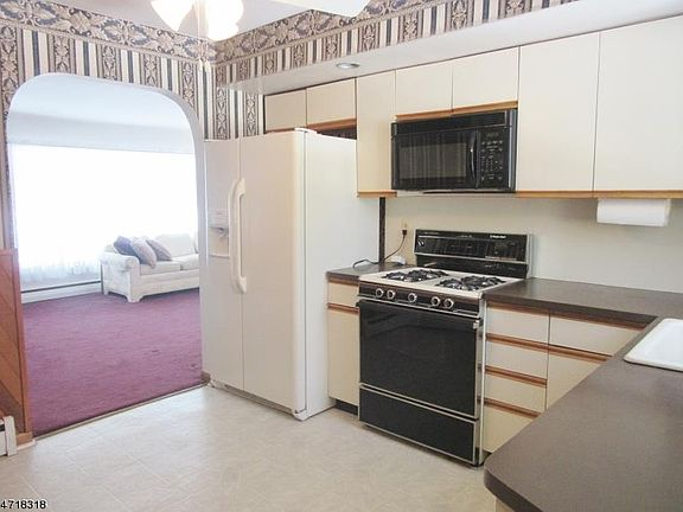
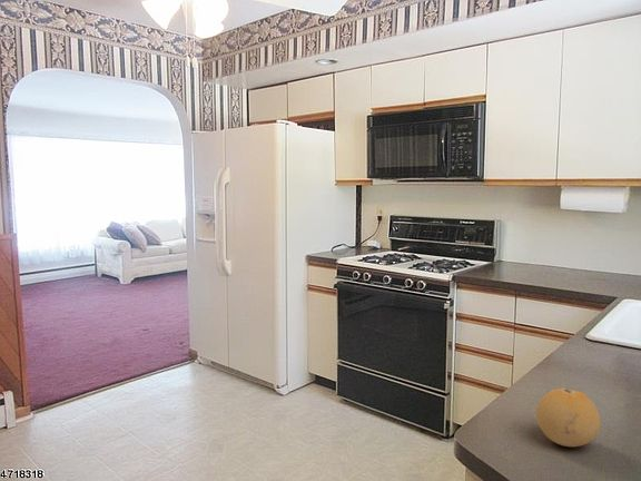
+ fruit (566, 416)
